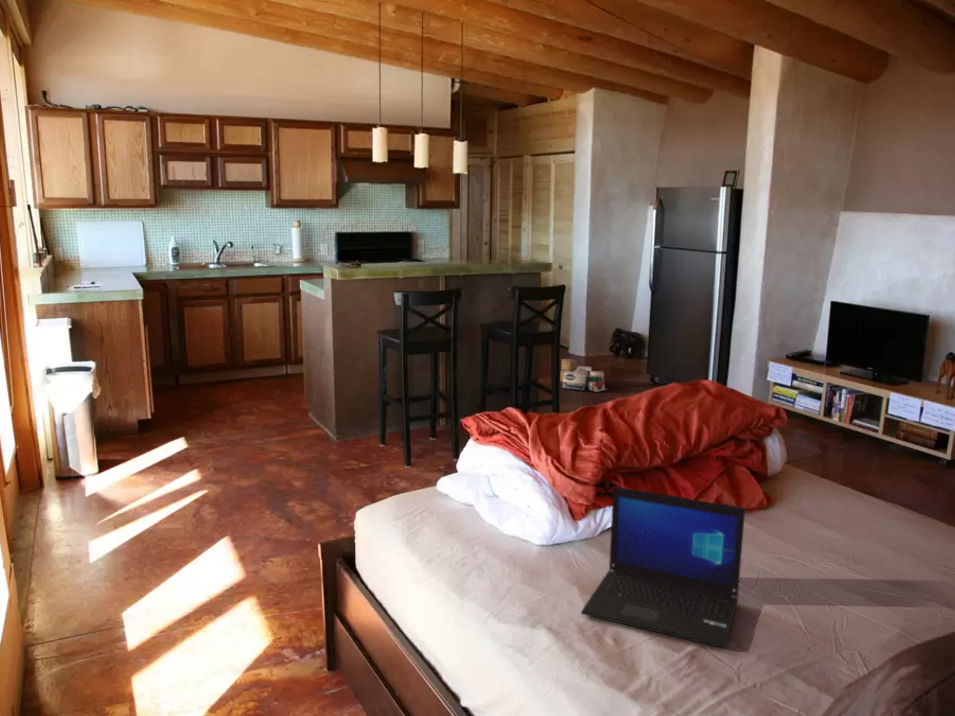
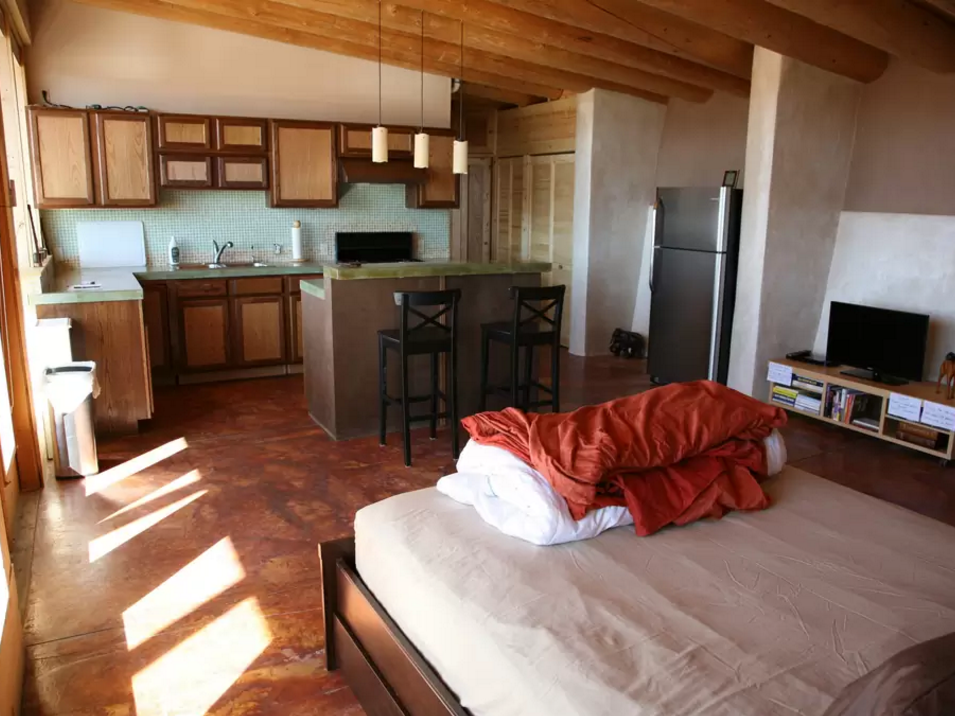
- cardboard box (583, 374)
- laptop (664, 560)
